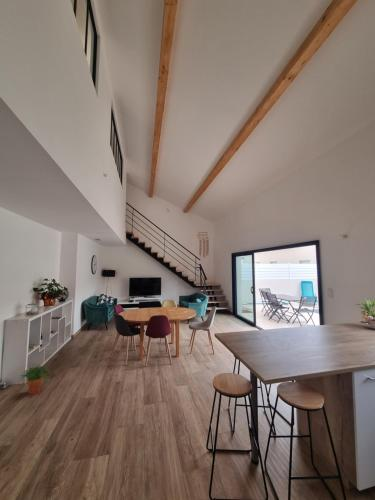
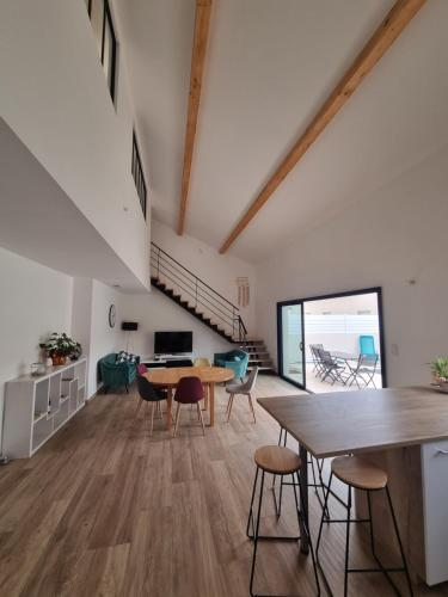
- potted plant (35, 379)
